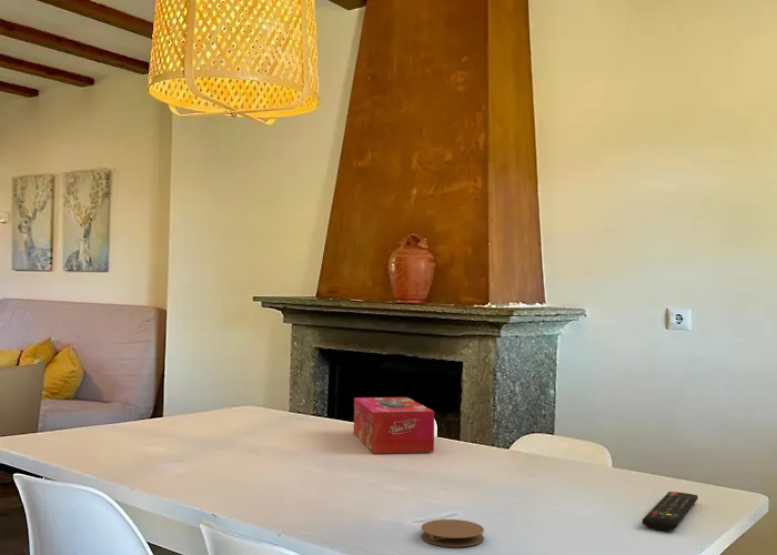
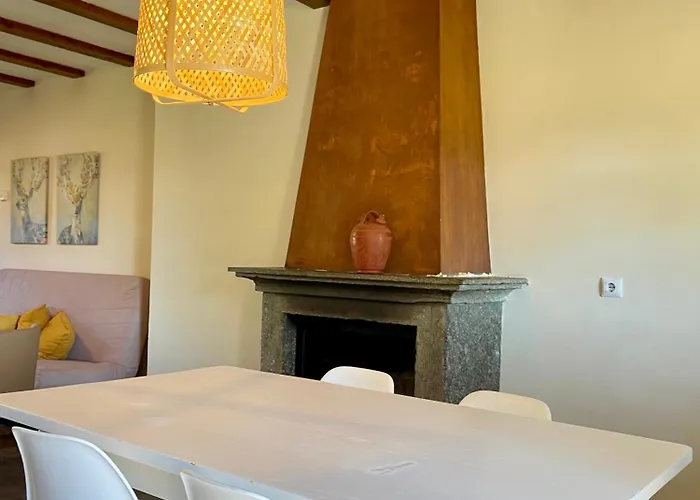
- coaster (452, 532)
- tissue box (391, 423)
- remote control (672, 509)
